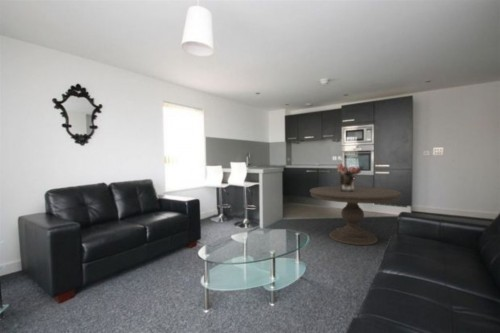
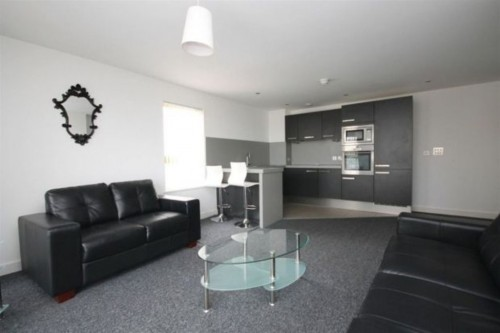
- bouquet (348, 177)
- dining table (352, 214)
